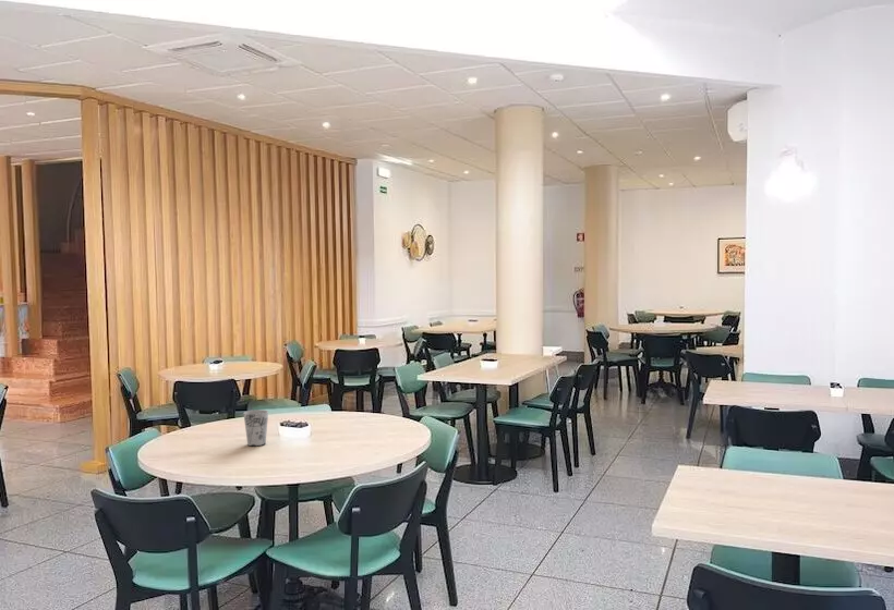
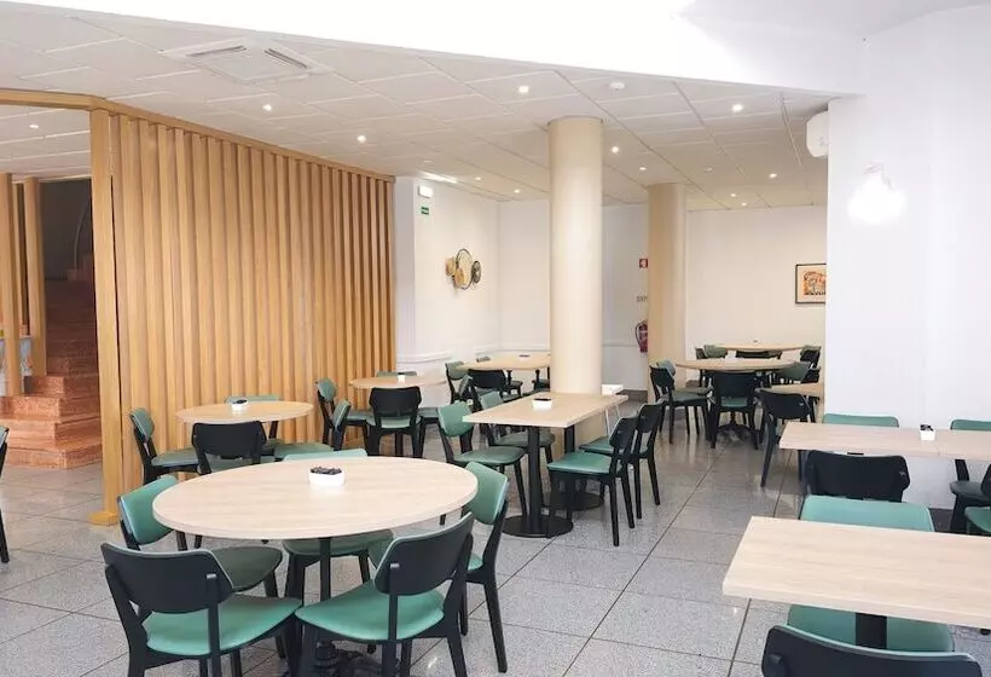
- cup (256, 428)
